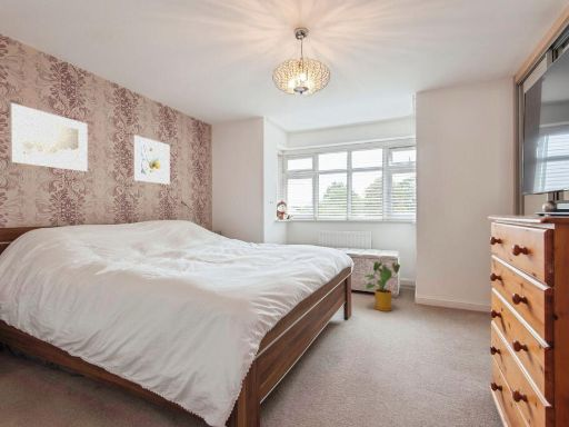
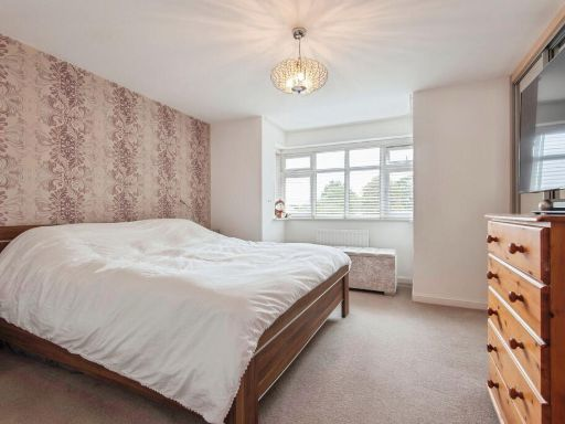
- house plant (381, 286)
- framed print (152, 161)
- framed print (52, 140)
